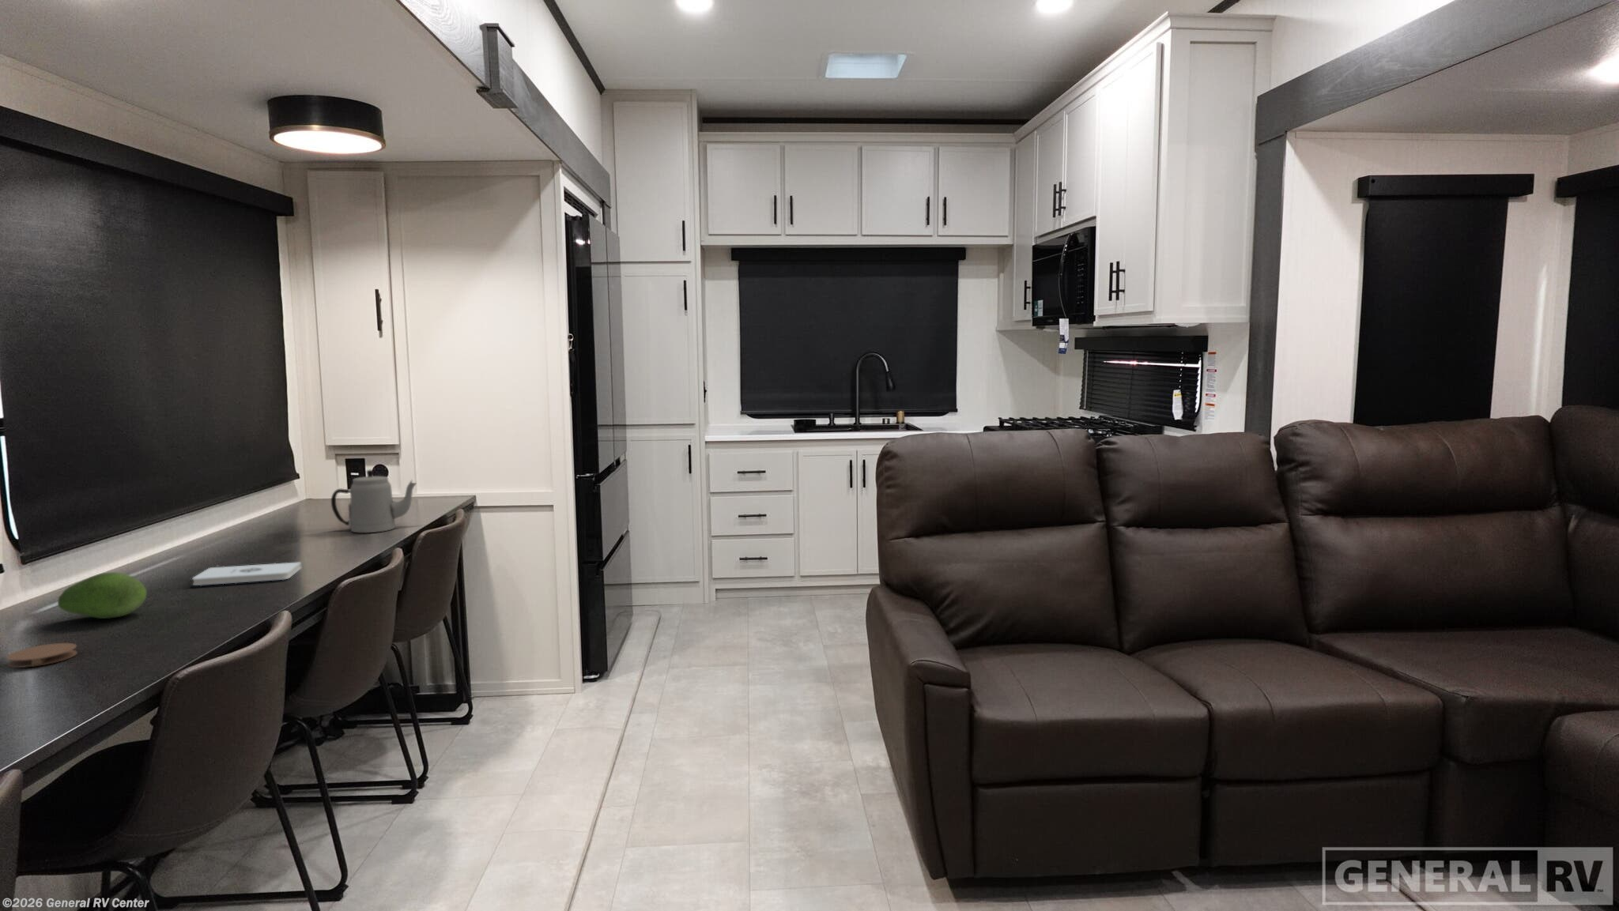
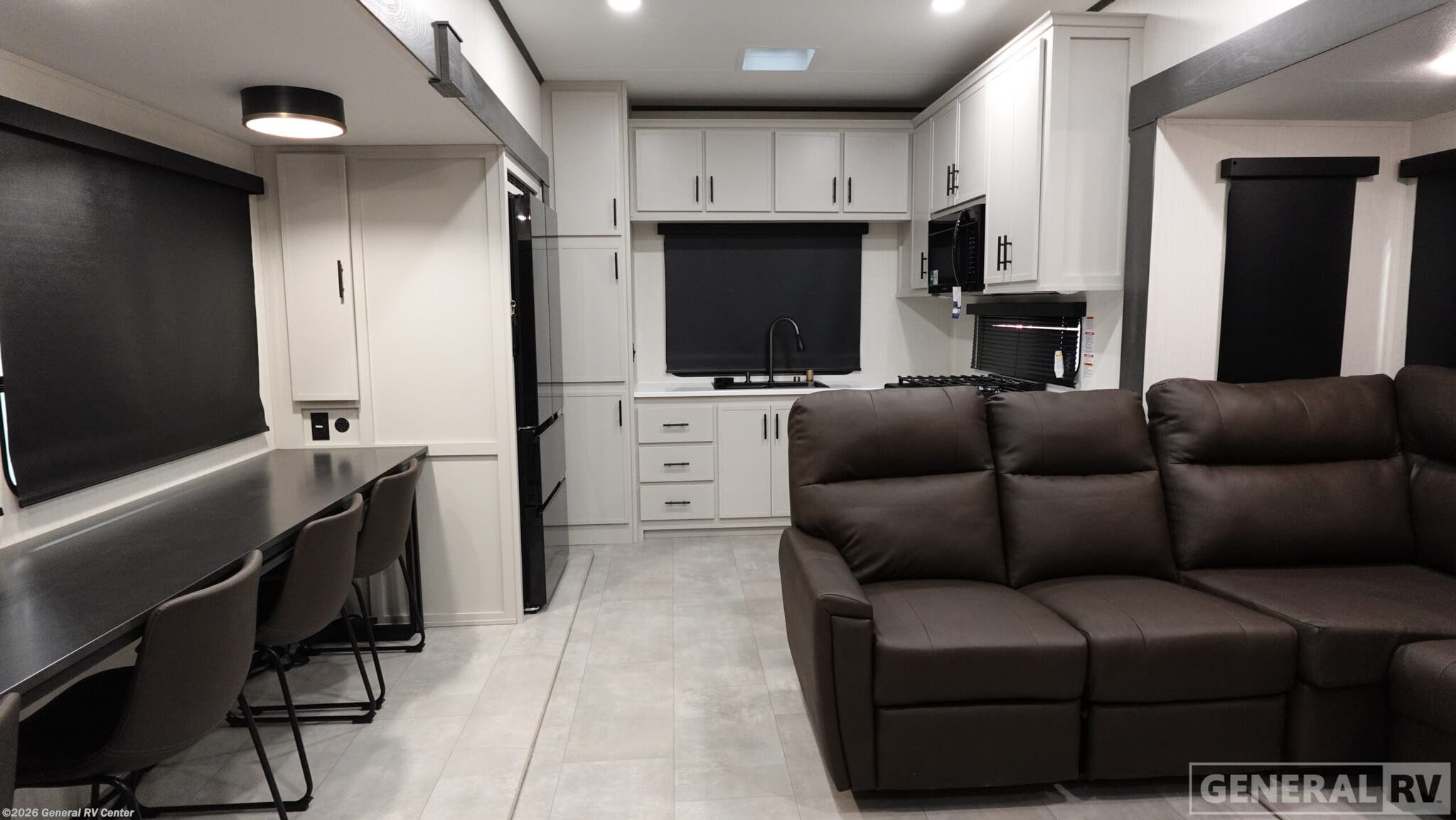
- coaster (42, 654)
- fruit (102, 595)
- notepad (248, 573)
- teapot (375, 499)
